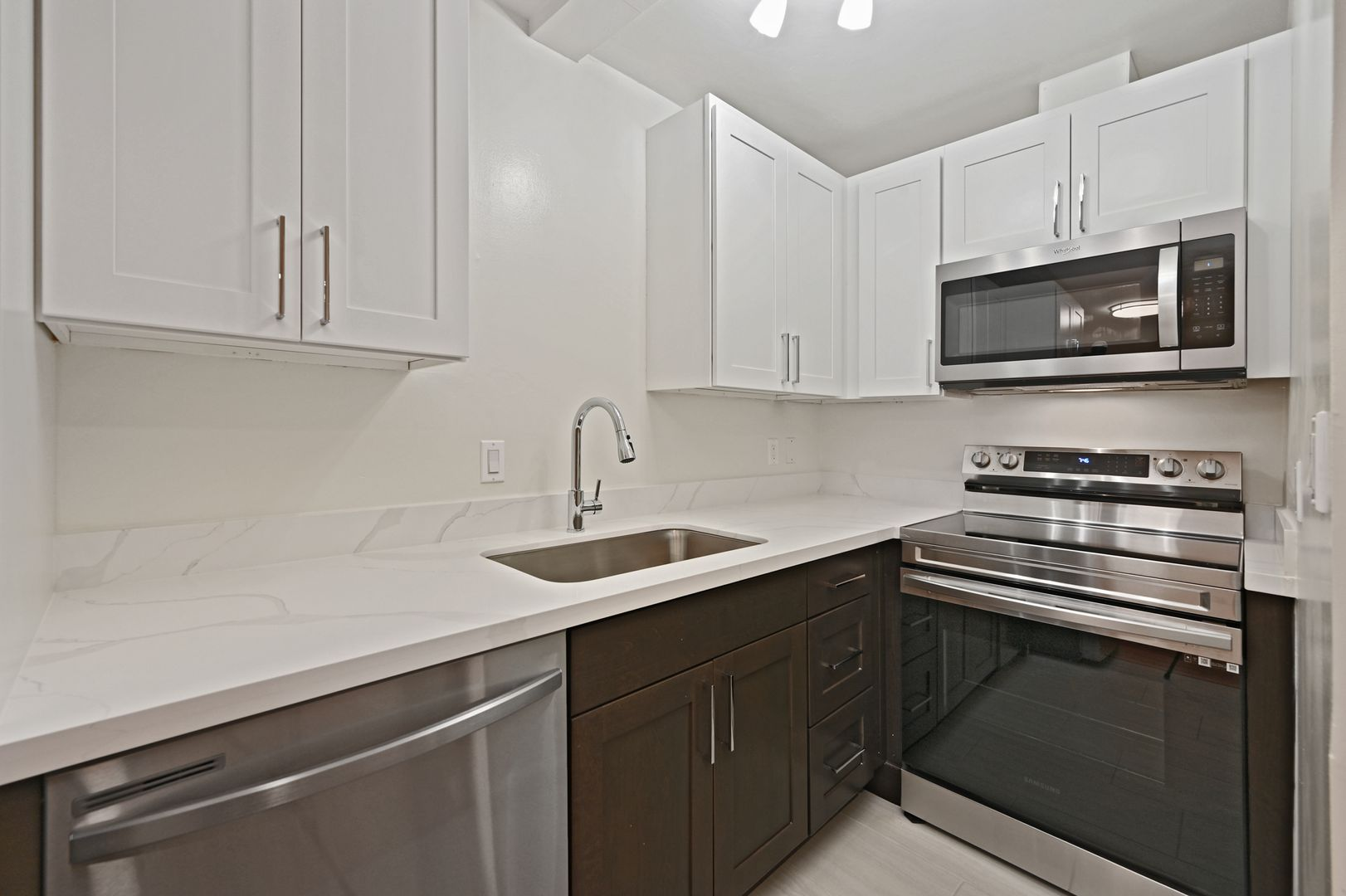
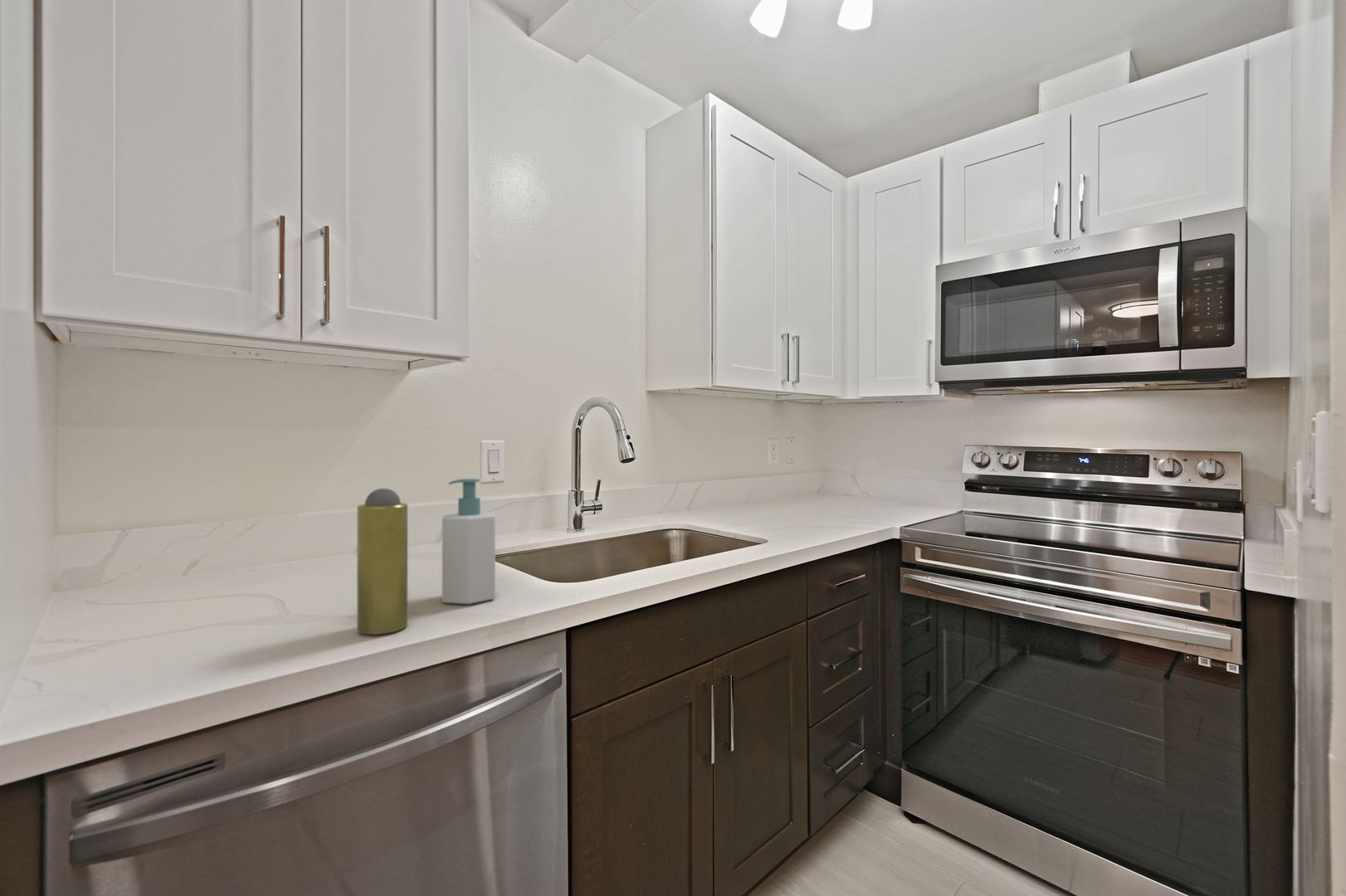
+ soap bottle (469, 538)
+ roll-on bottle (383, 558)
